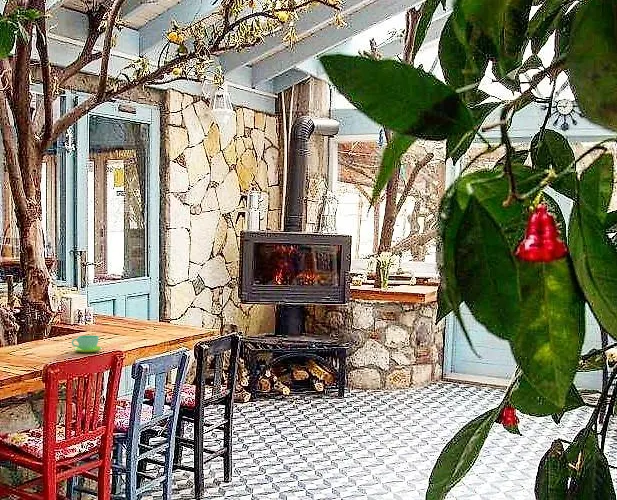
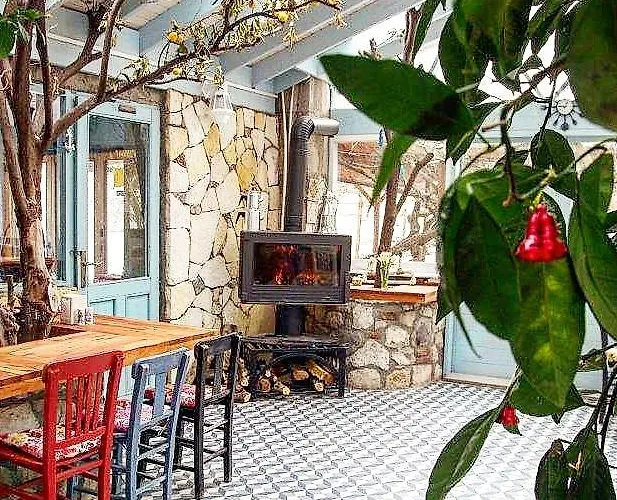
- cup (87, 344)
